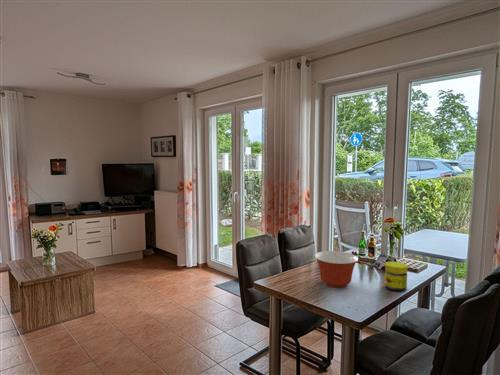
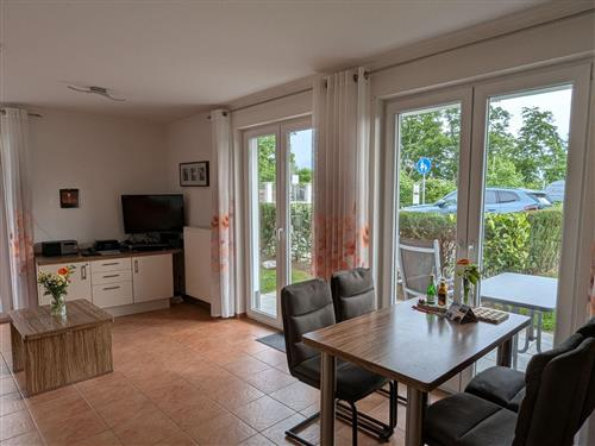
- mixing bowl (335, 270)
- jar (395, 276)
